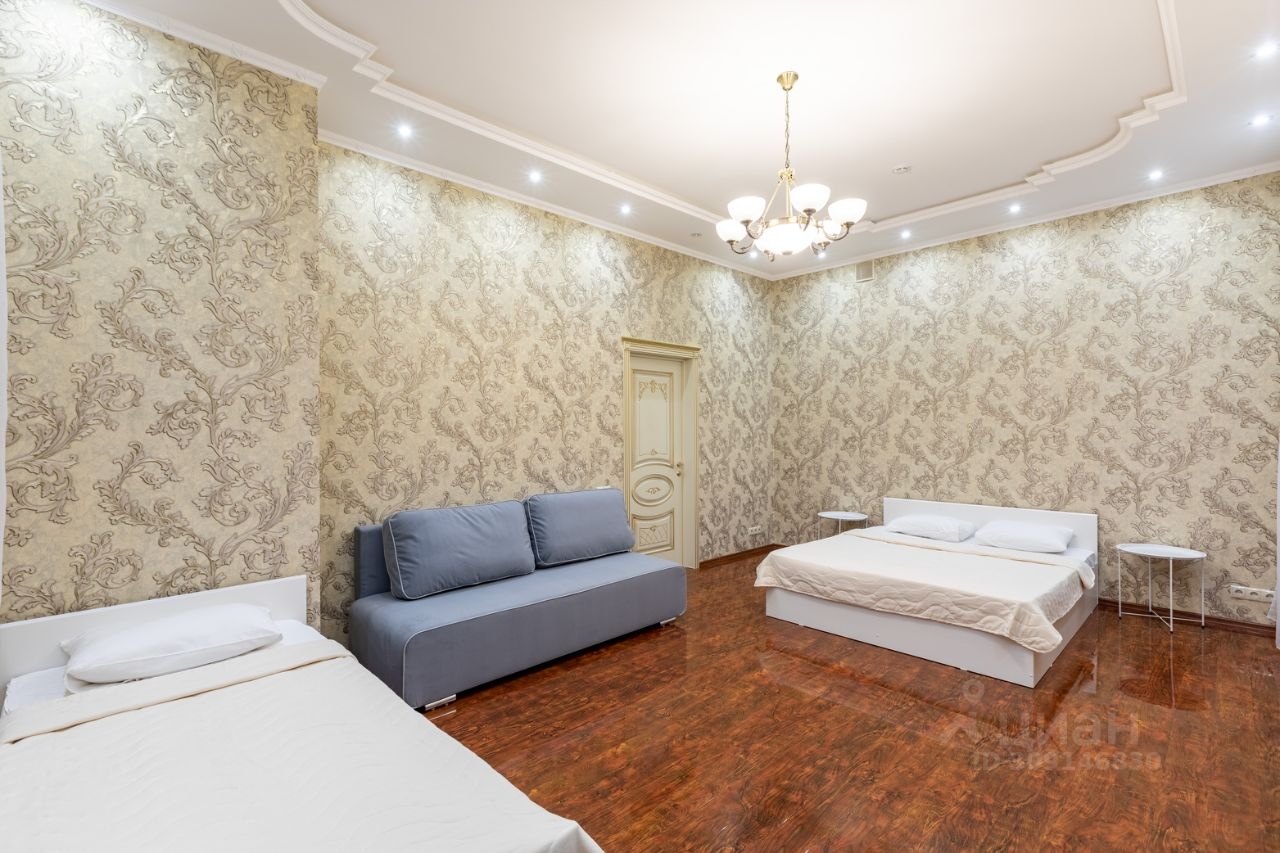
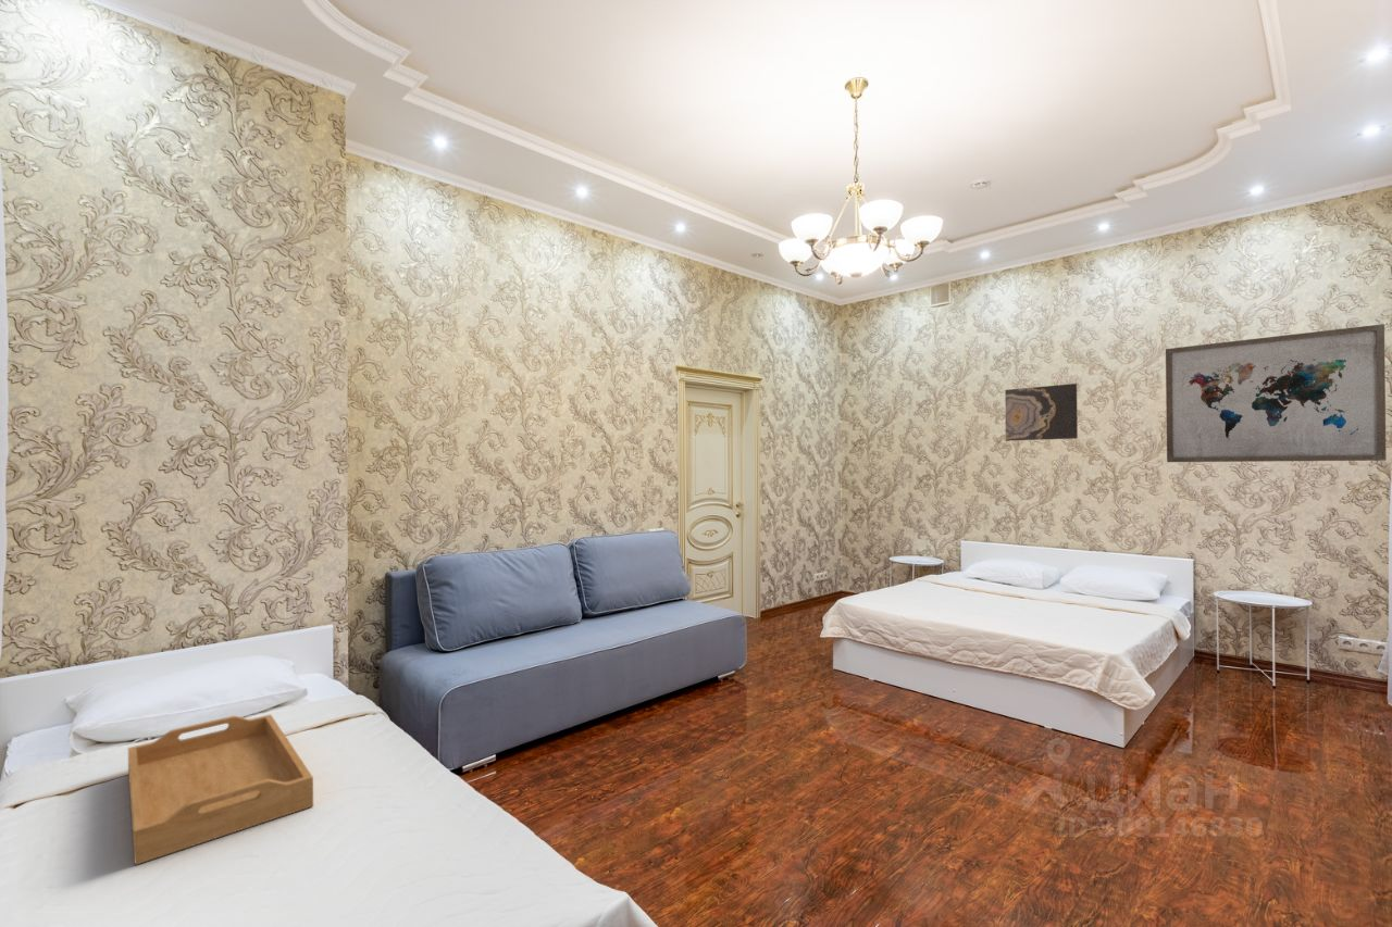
+ serving tray (215, 771)
+ wall art (1040, 413)
+ wall art (1265, 399)
